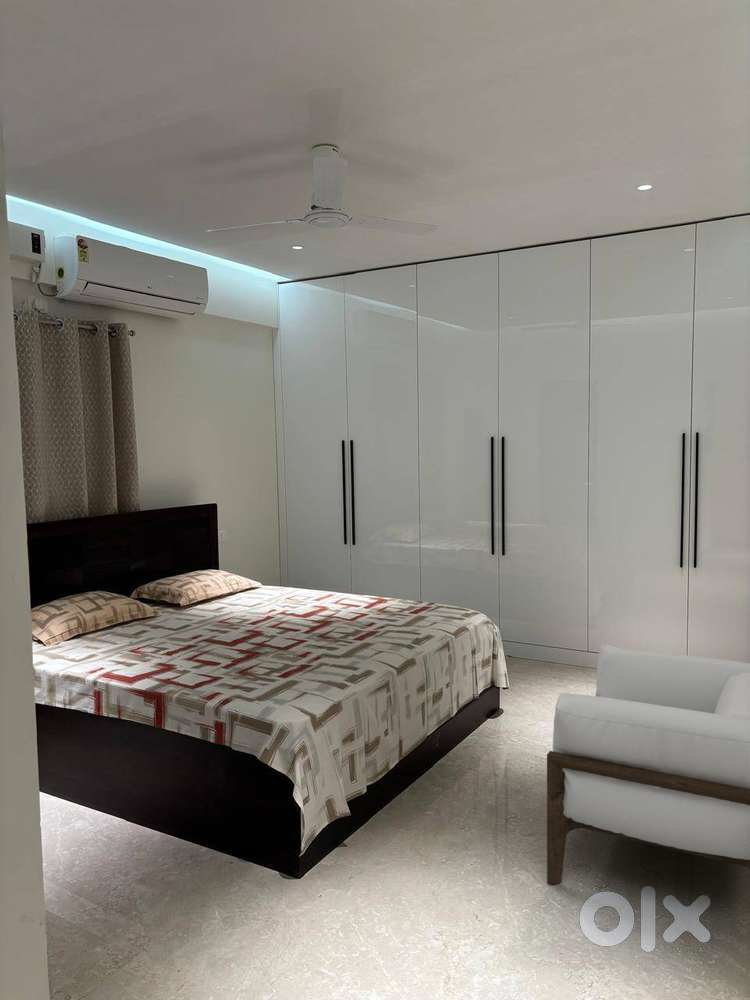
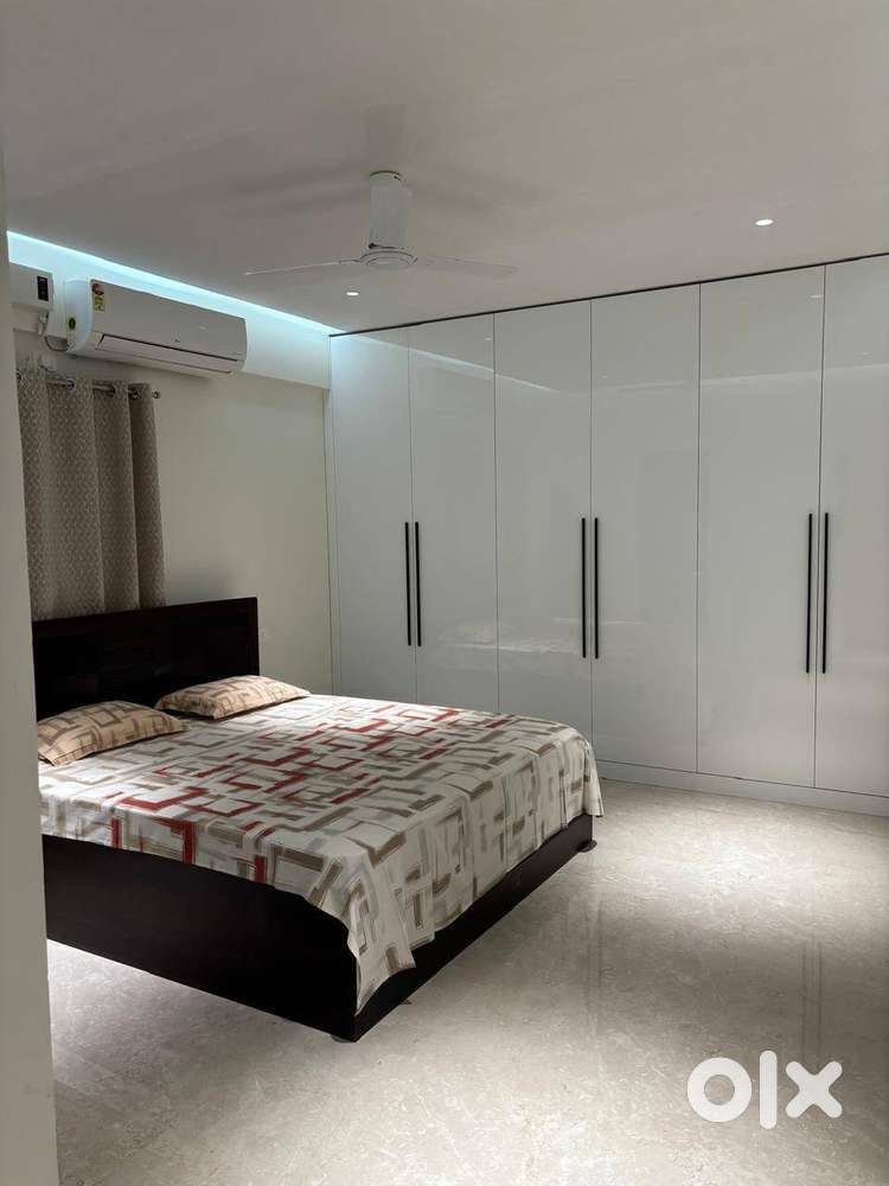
- armchair (673, 764)
